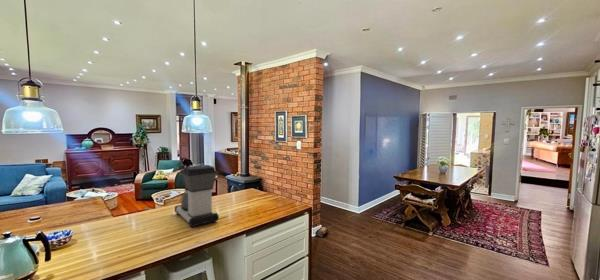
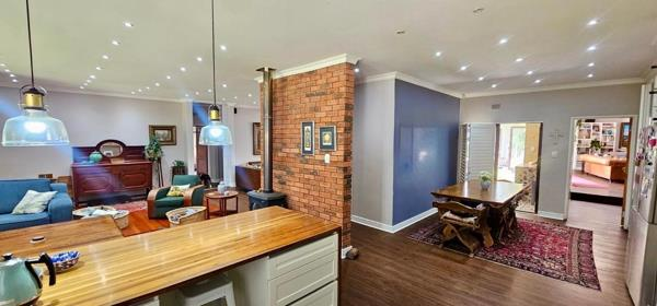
- coffee maker (195, 191)
